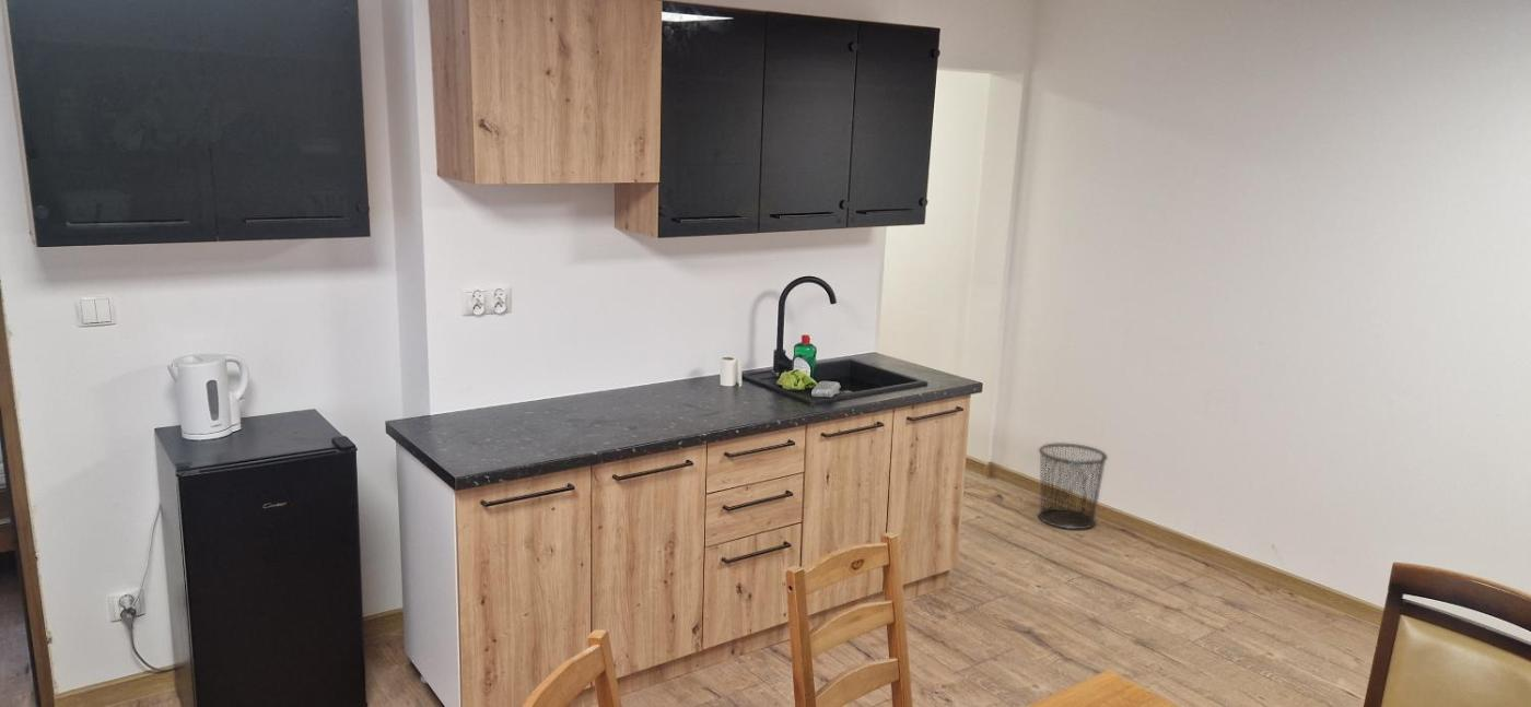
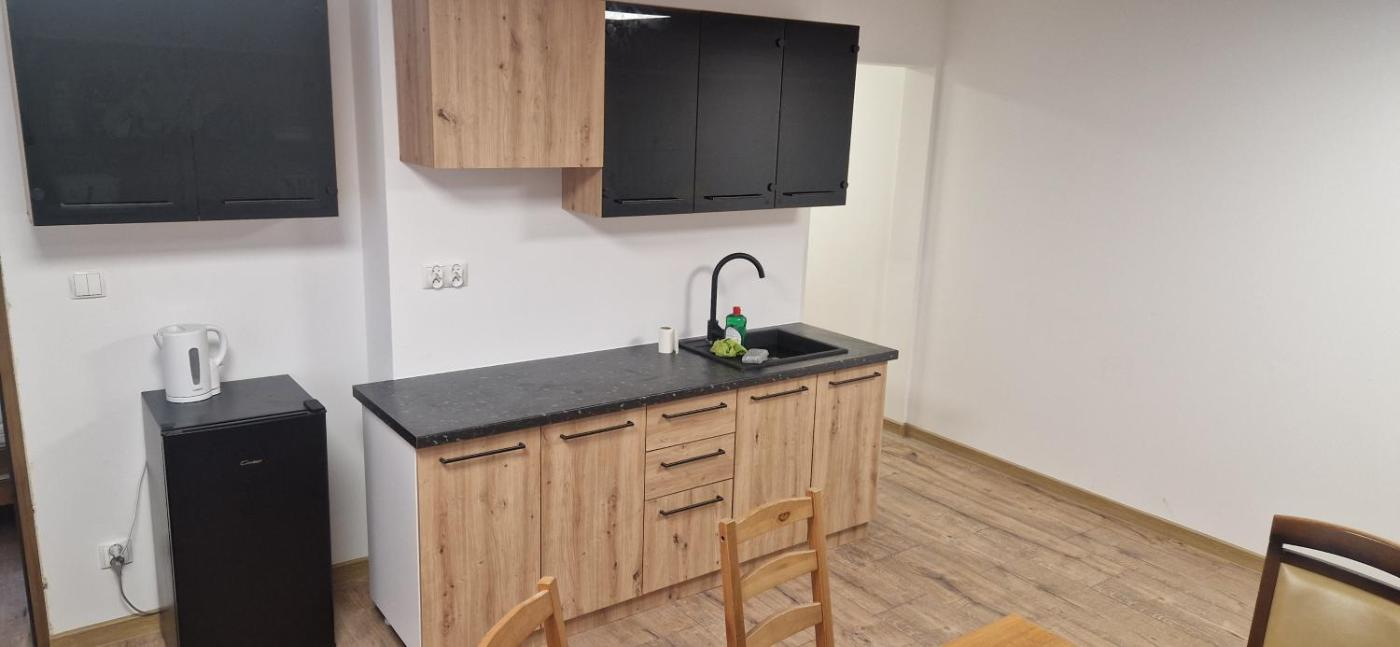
- trash can (1070, 485)
